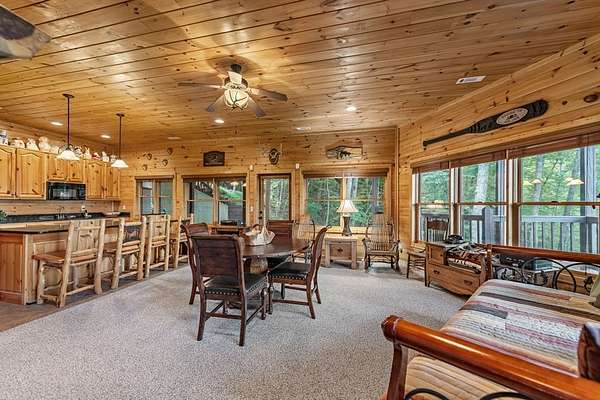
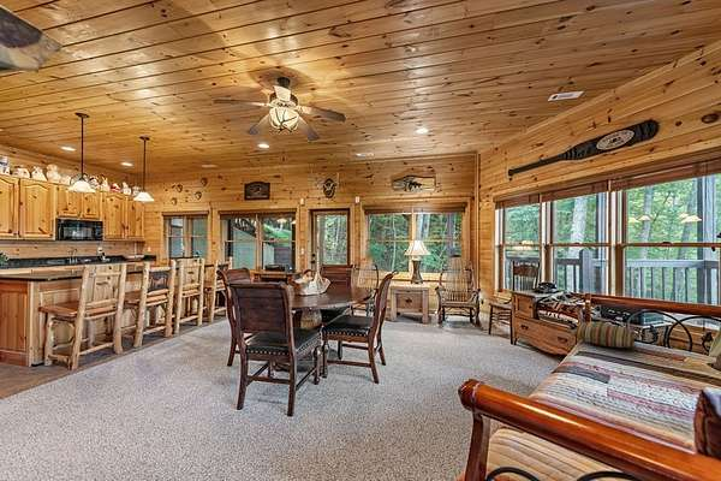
+ pillow (603, 333)
